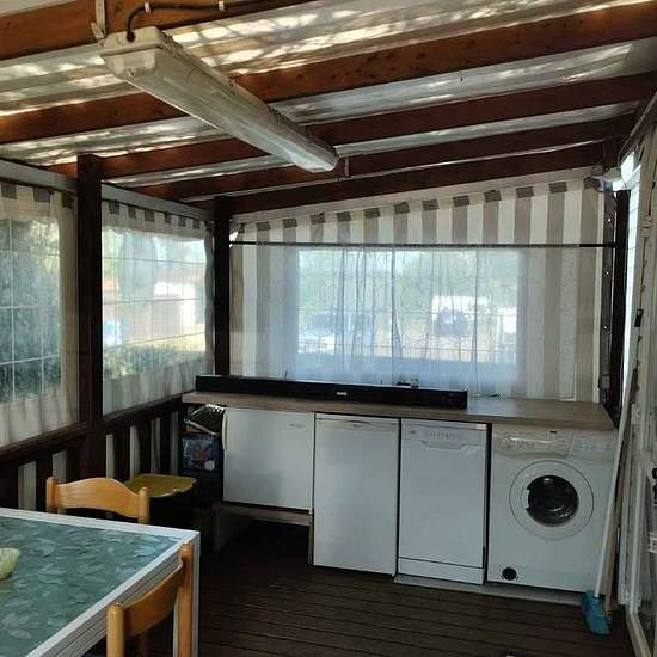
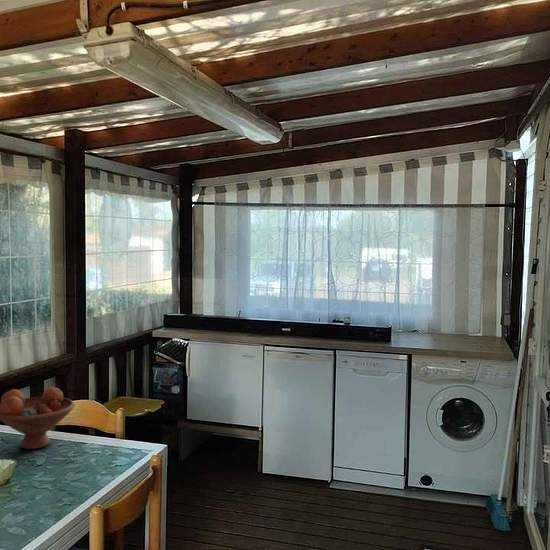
+ fruit bowl (35, 418)
